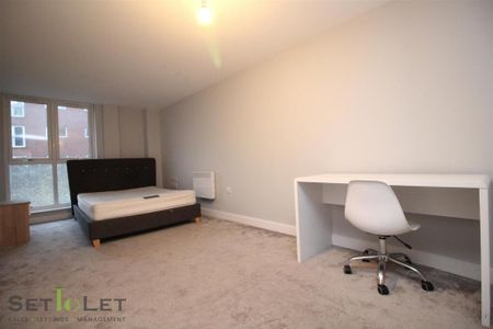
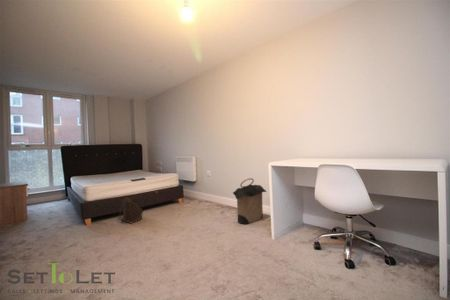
+ backpack (131, 207)
+ laundry hamper (249, 198)
